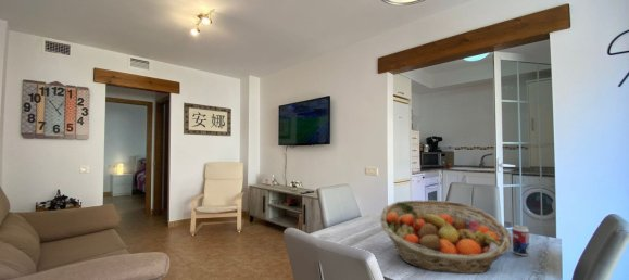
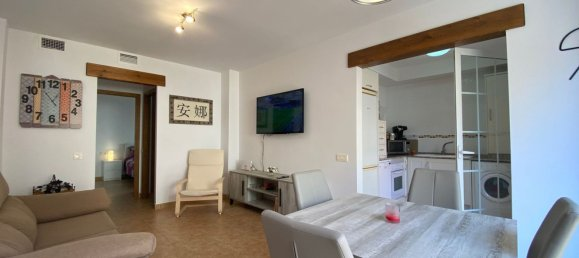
- fruit basket (440, 232)
- beverage can (520, 240)
